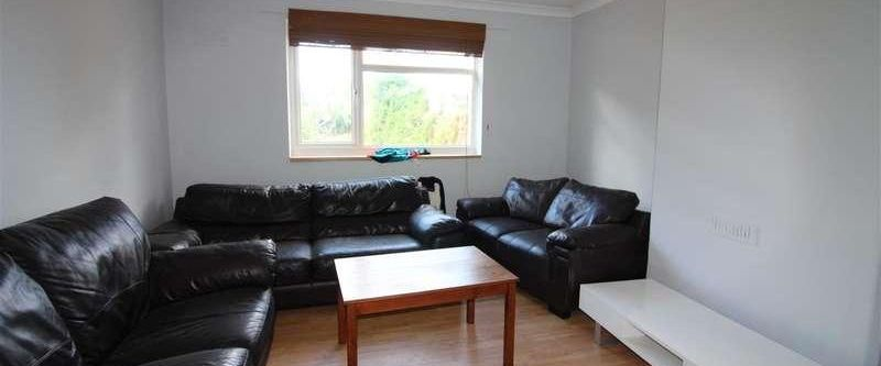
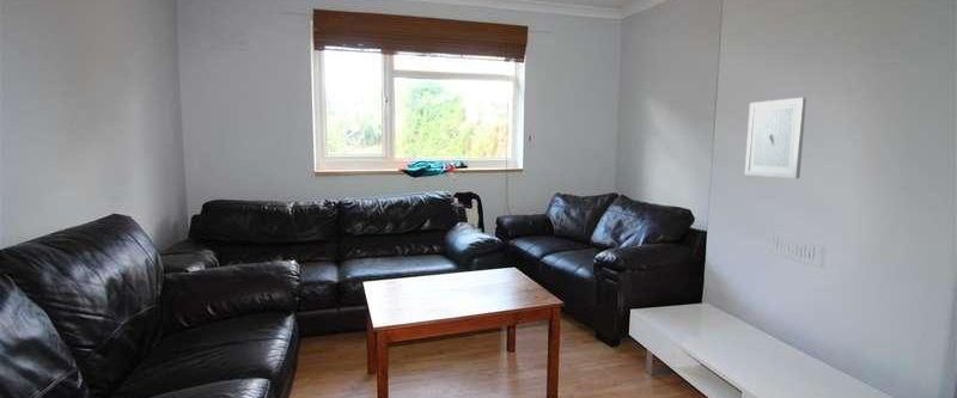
+ wall art (773, 139)
